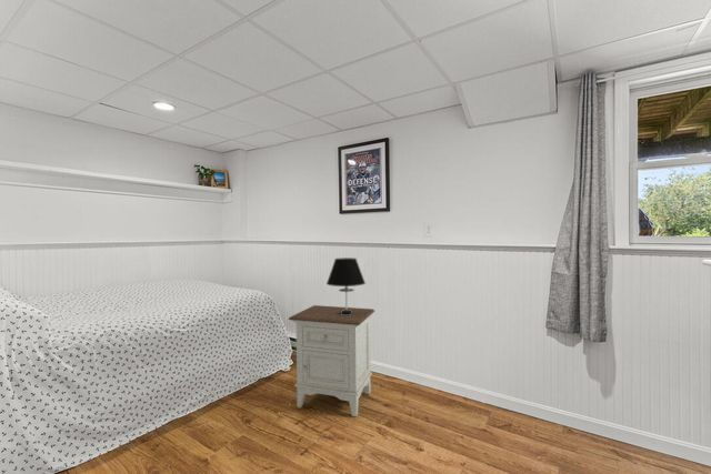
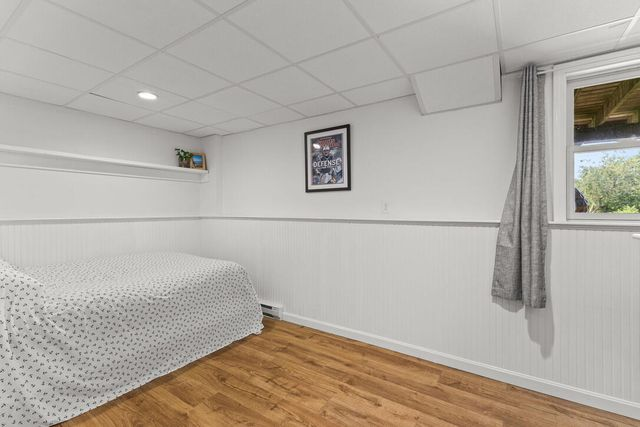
- nightstand (333, 356)
- table lamp (346, 285)
